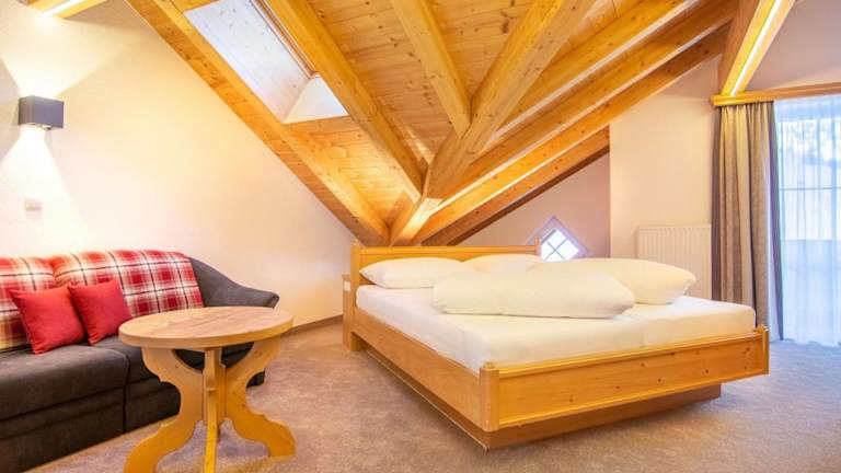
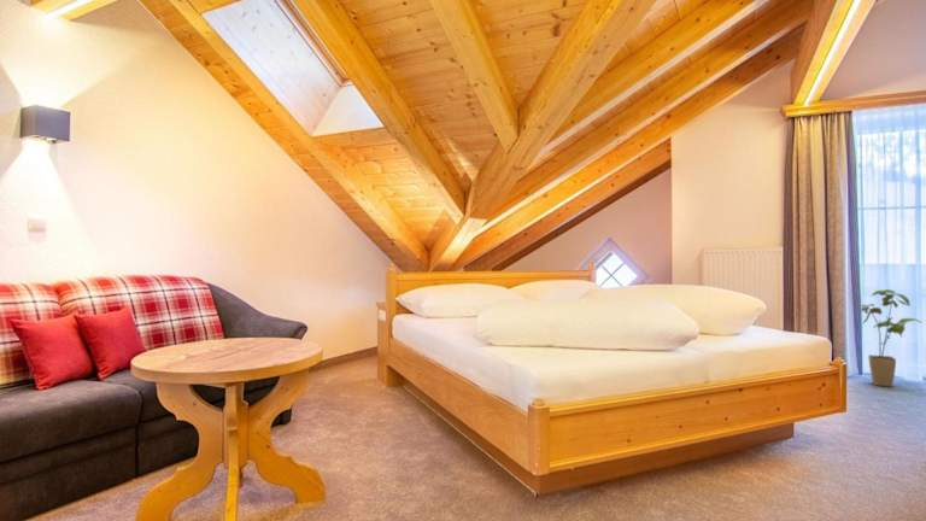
+ house plant (889, 338)
